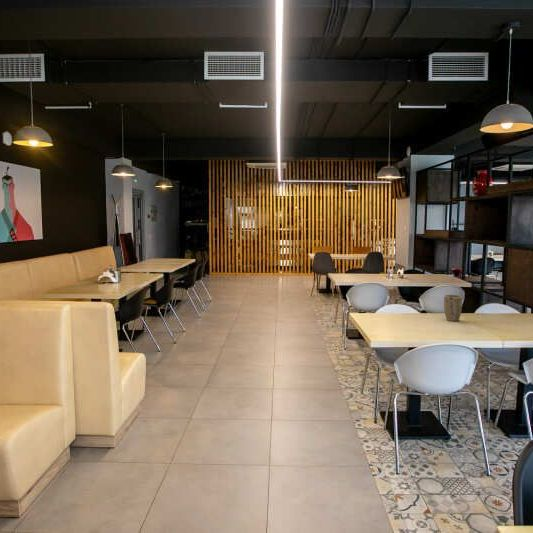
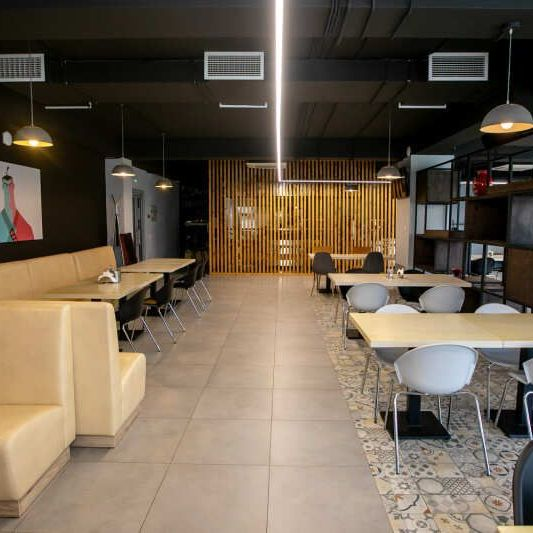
- plant pot (452, 307)
